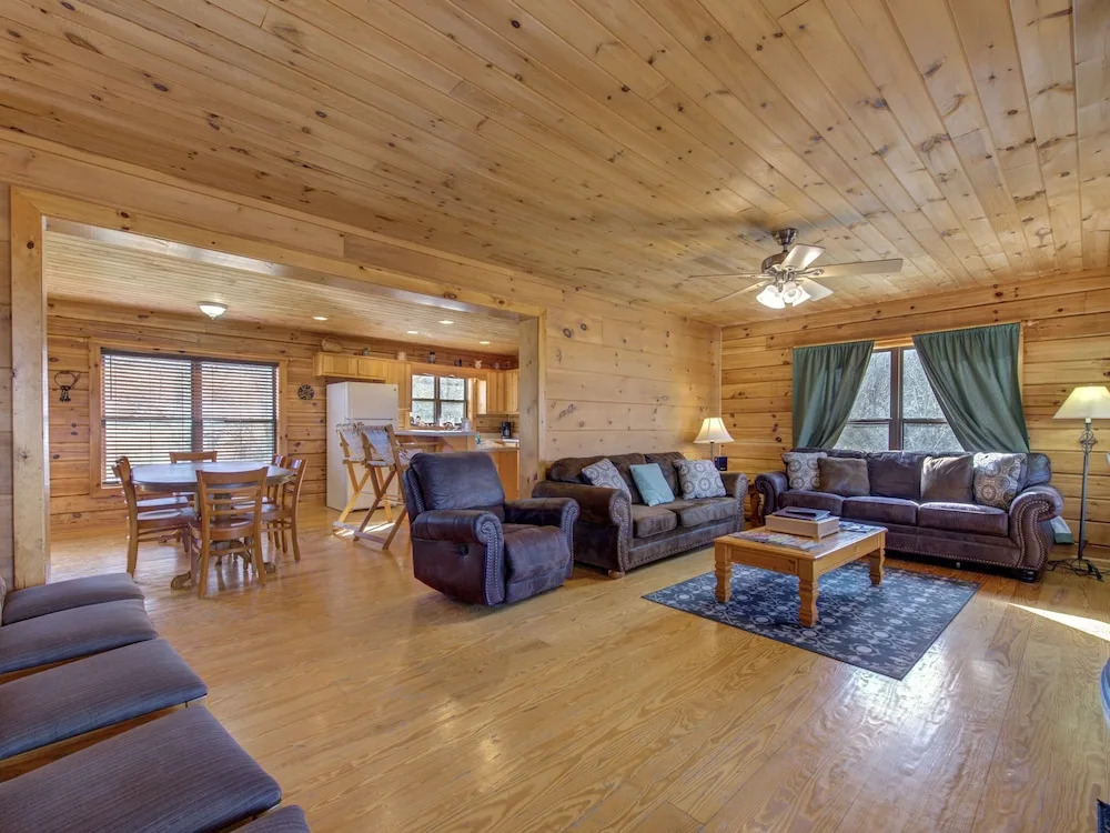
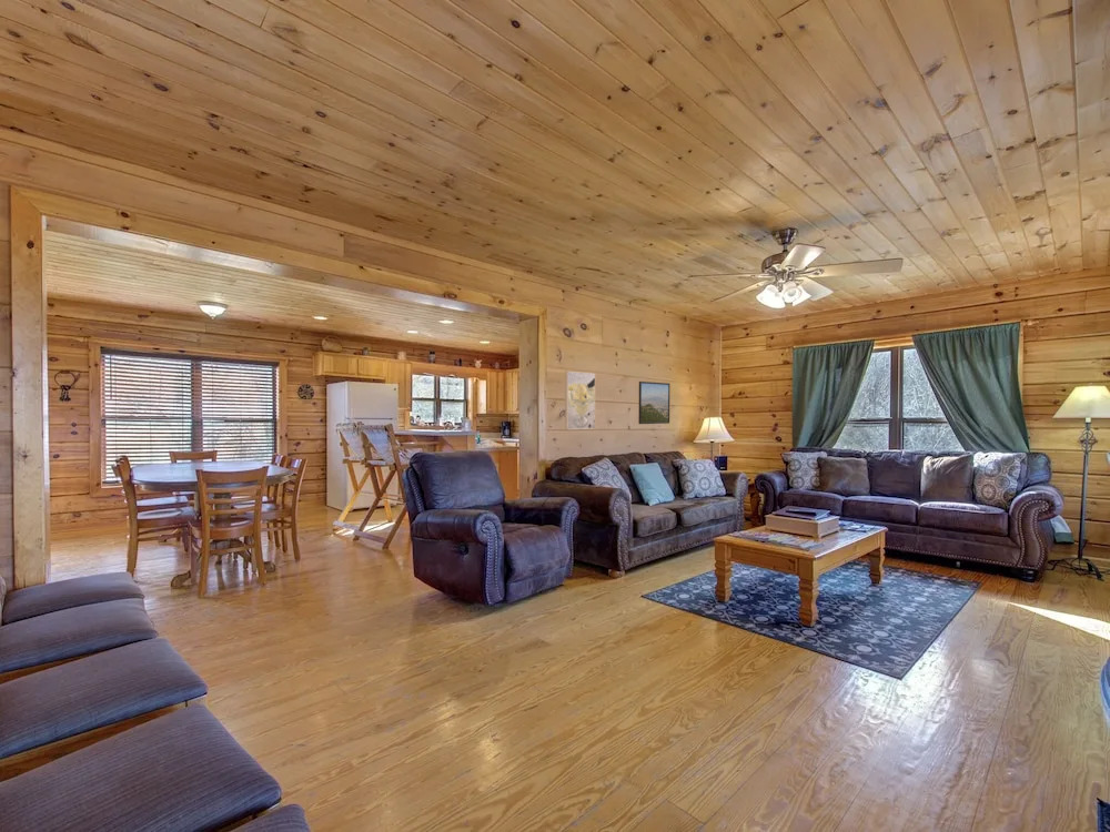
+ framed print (581, 400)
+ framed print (654, 403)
